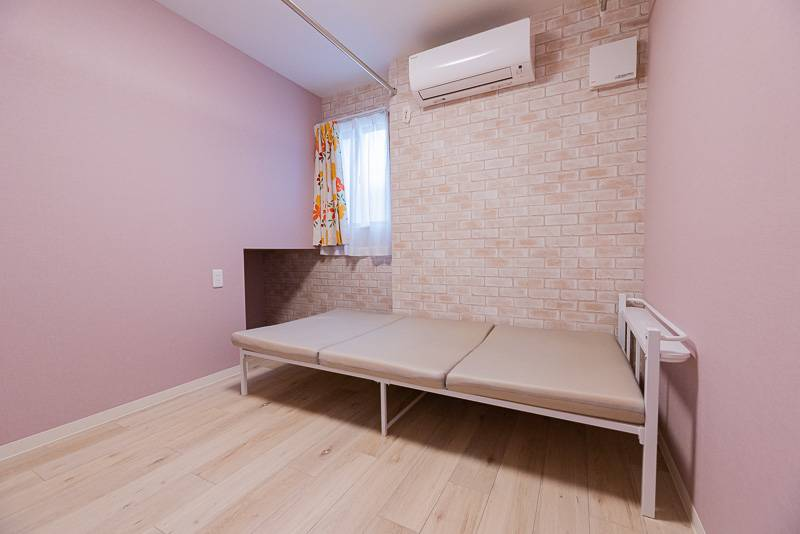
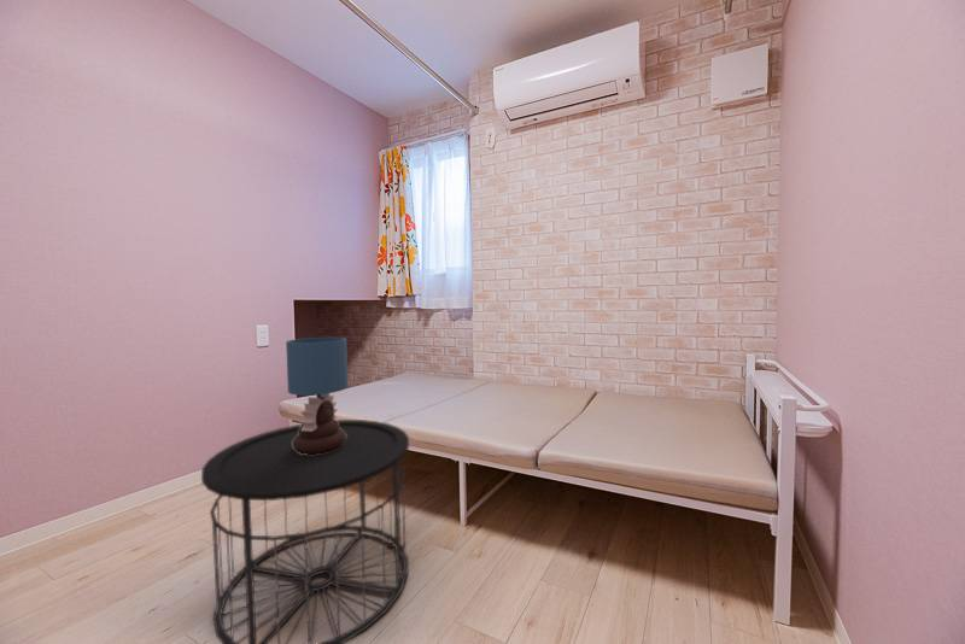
+ table lamp (318, 390)
+ side table (326, 515)
